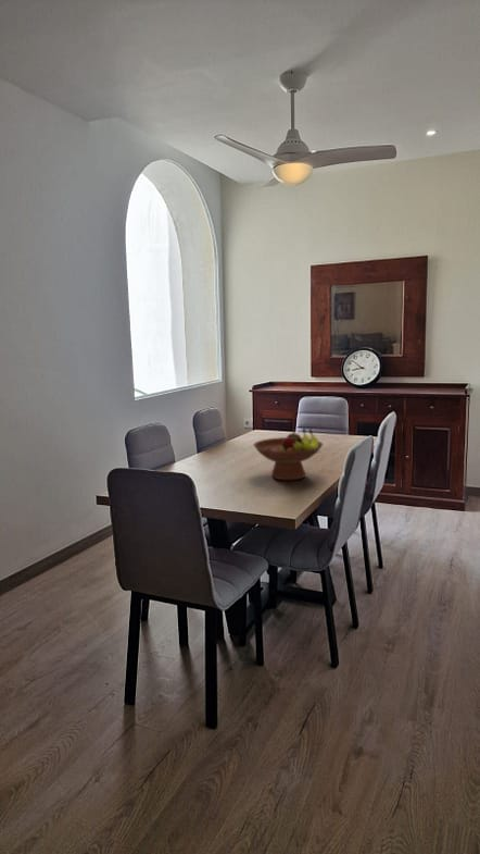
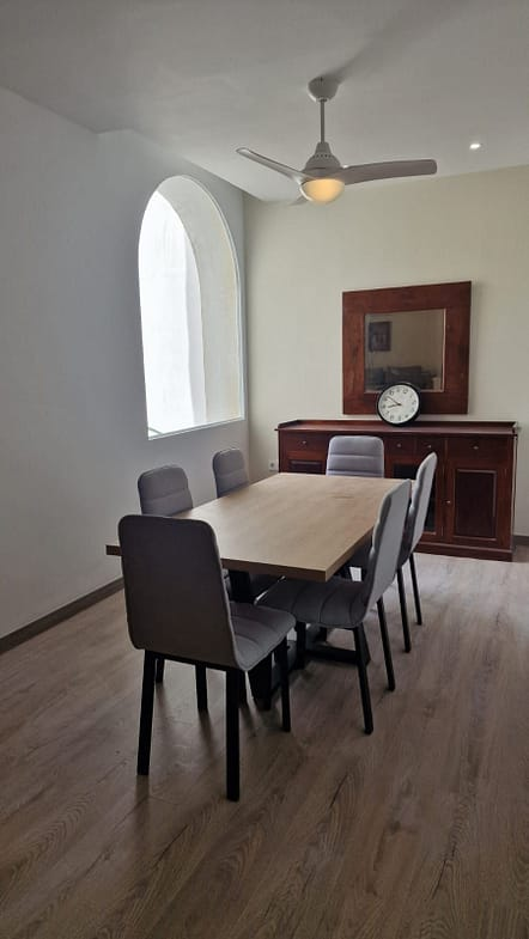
- fruit bowl (288, 454)
